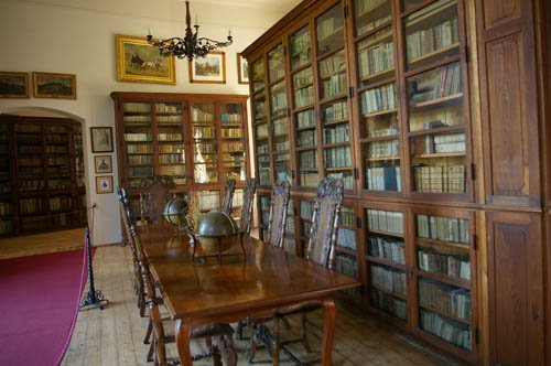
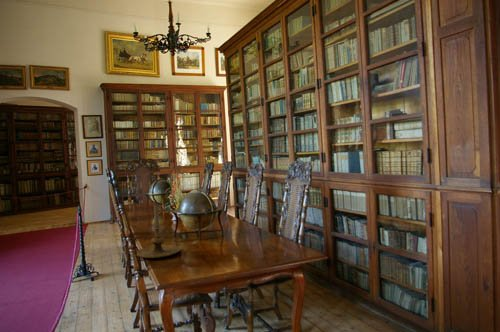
+ candle holder (157, 228)
